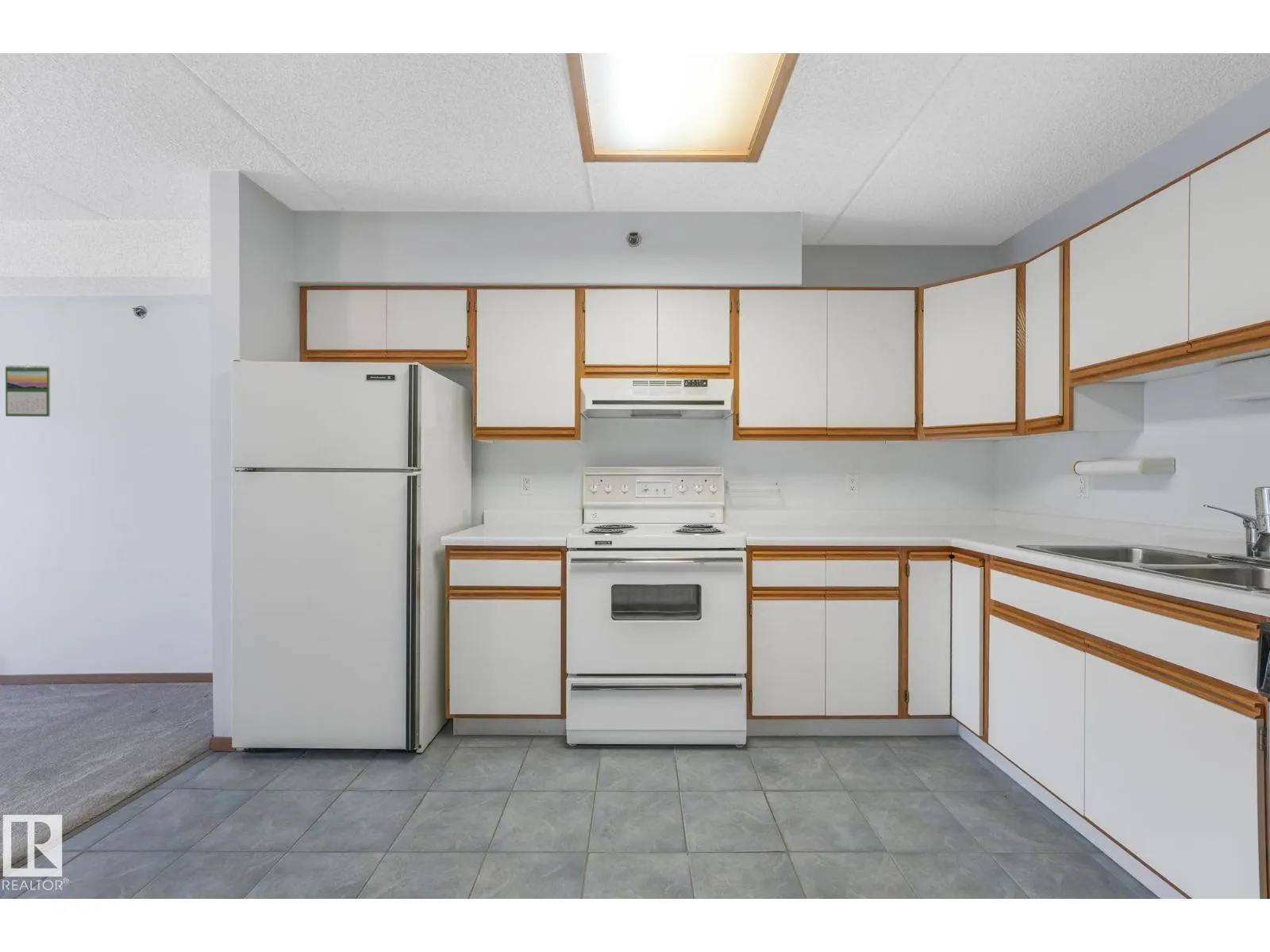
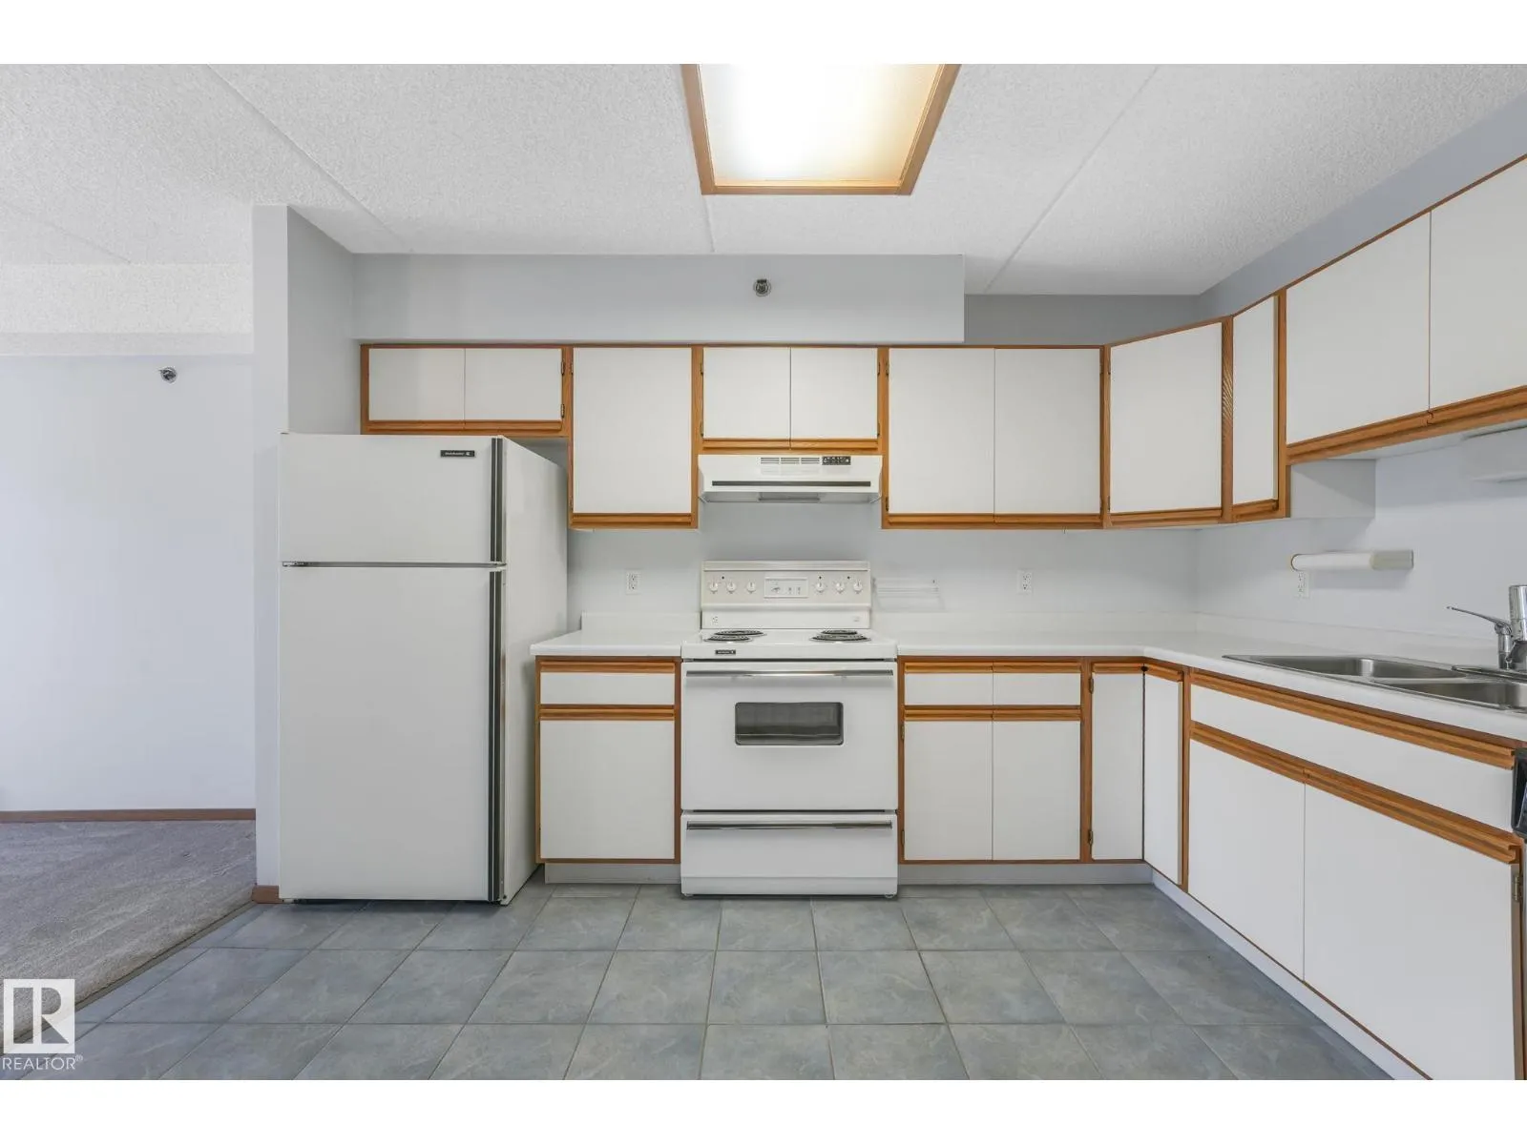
- calendar (28, 390)
